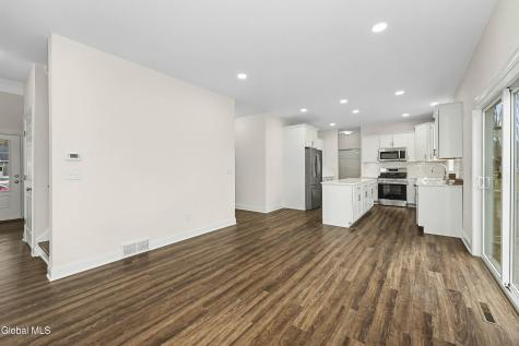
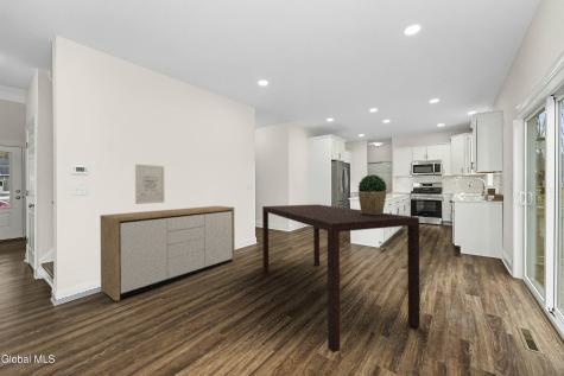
+ dining table (318, 251)
+ wall art (150, 184)
+ sideboard (177, 242)
+ potted plant (372, 193)
